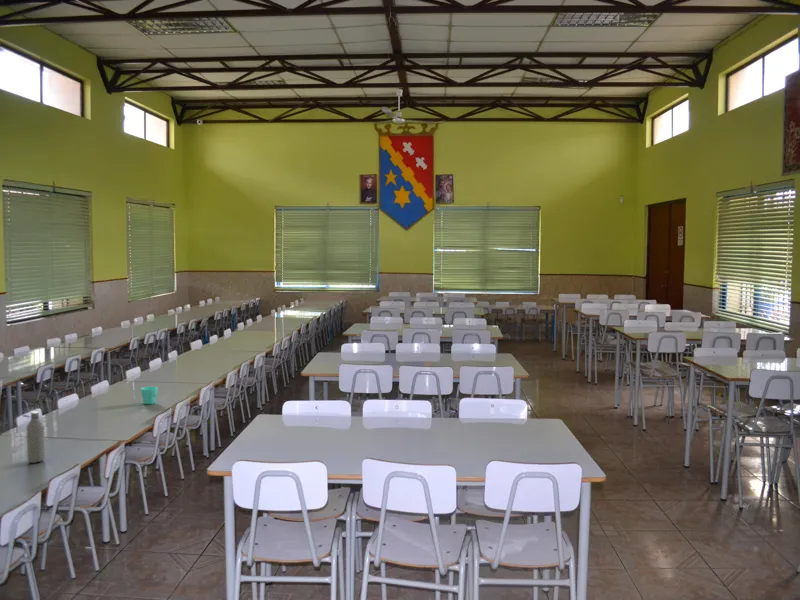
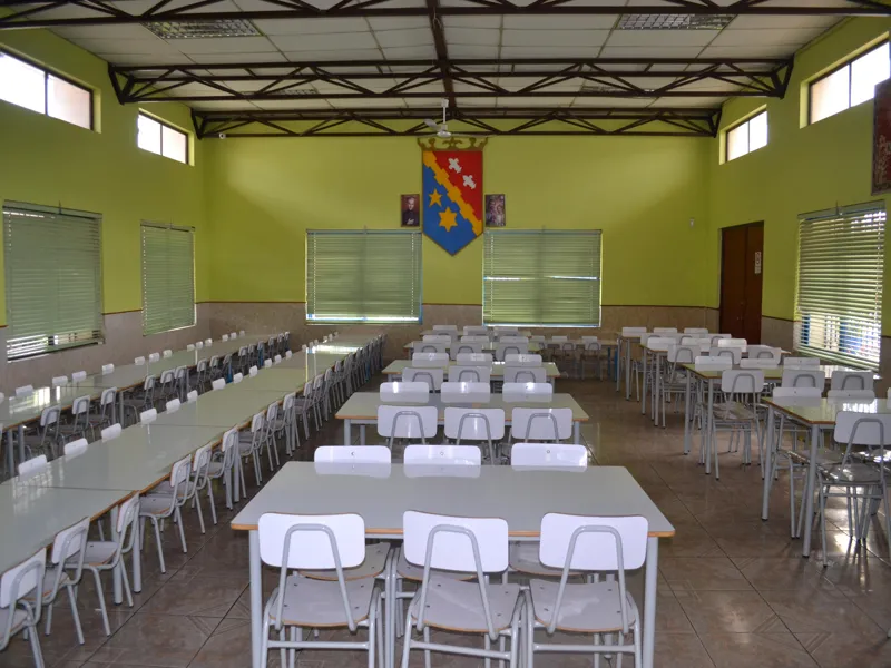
- cup (149, 395)
- water bottle (33, 436)
